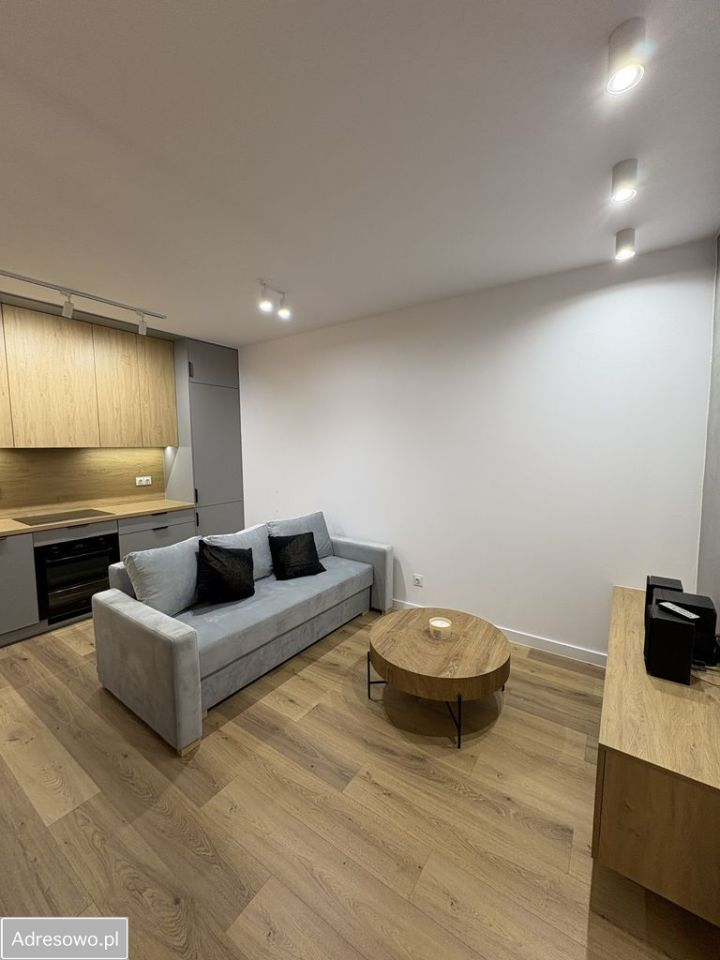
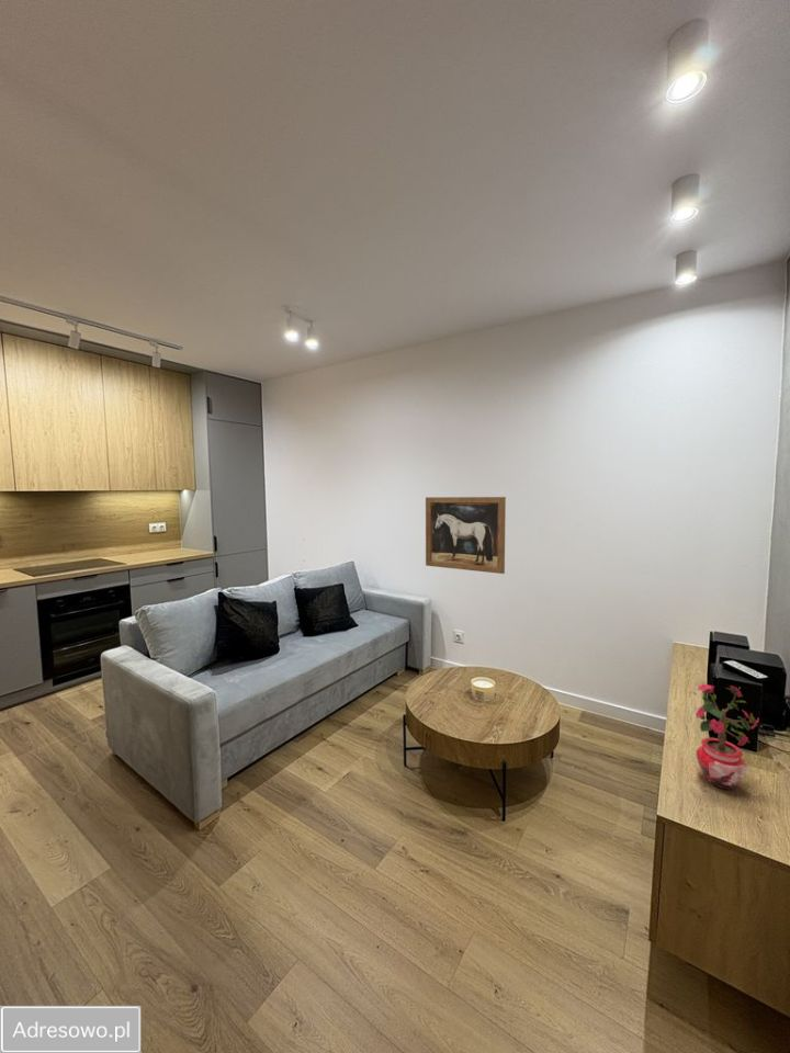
+ wall art (463, 533)
+ potted plant (722, 732)
